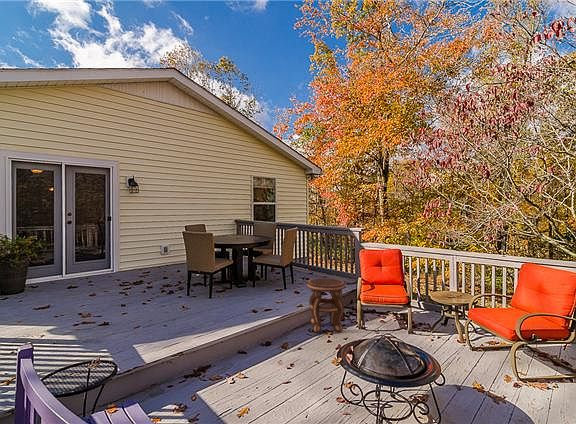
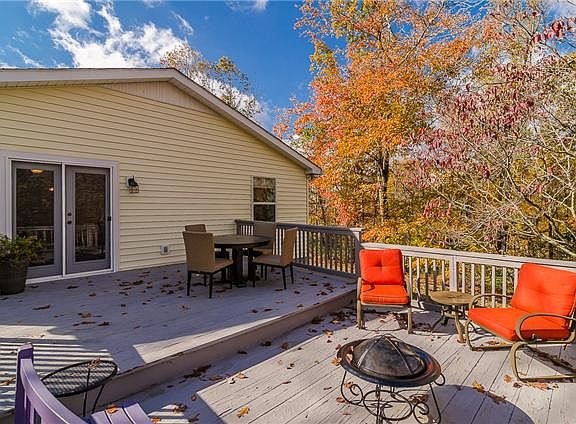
- side table (325, 302)
